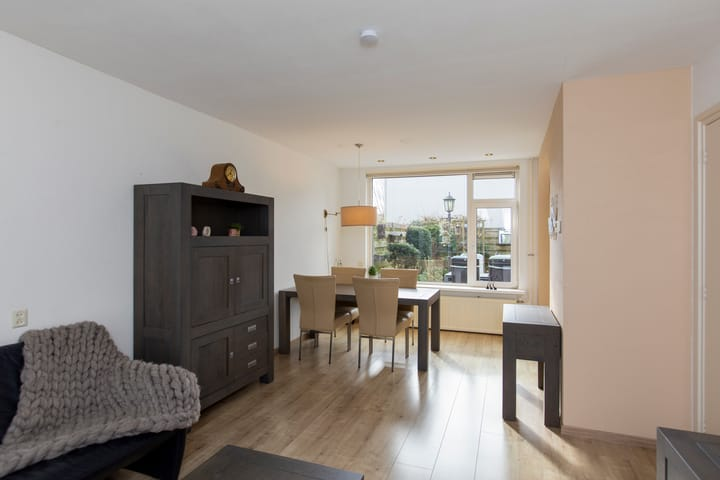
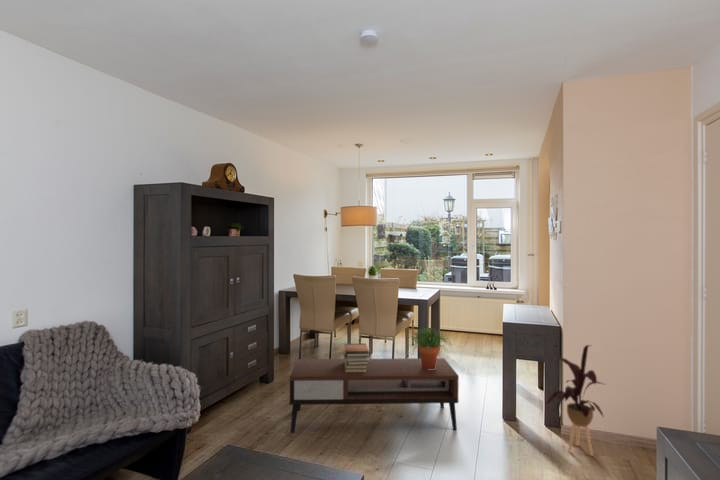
+ coffee table (372, 392)
+ potted plant (428, 347)
+ house plant (574, 396)
+ book stack (355, 357)
